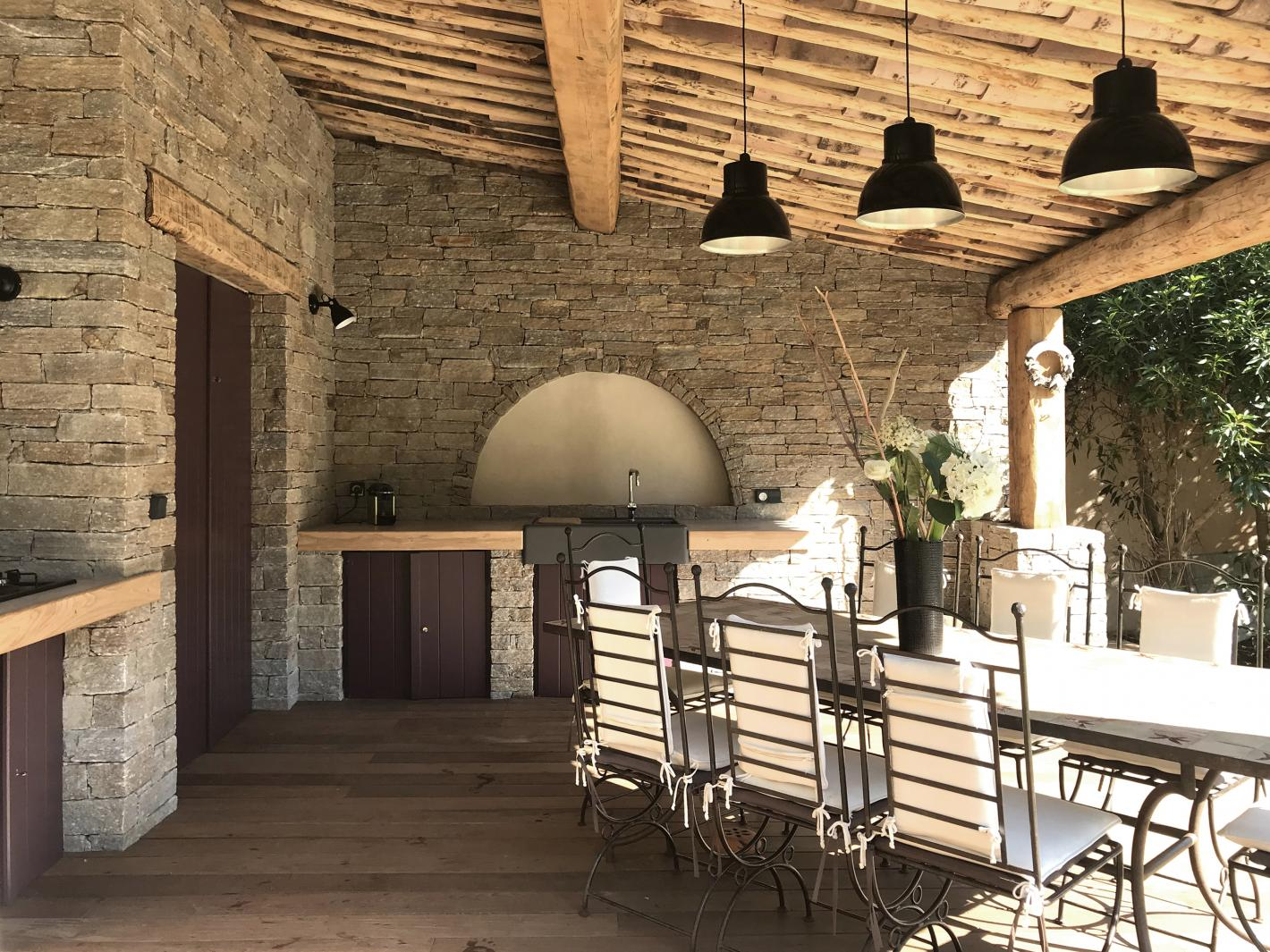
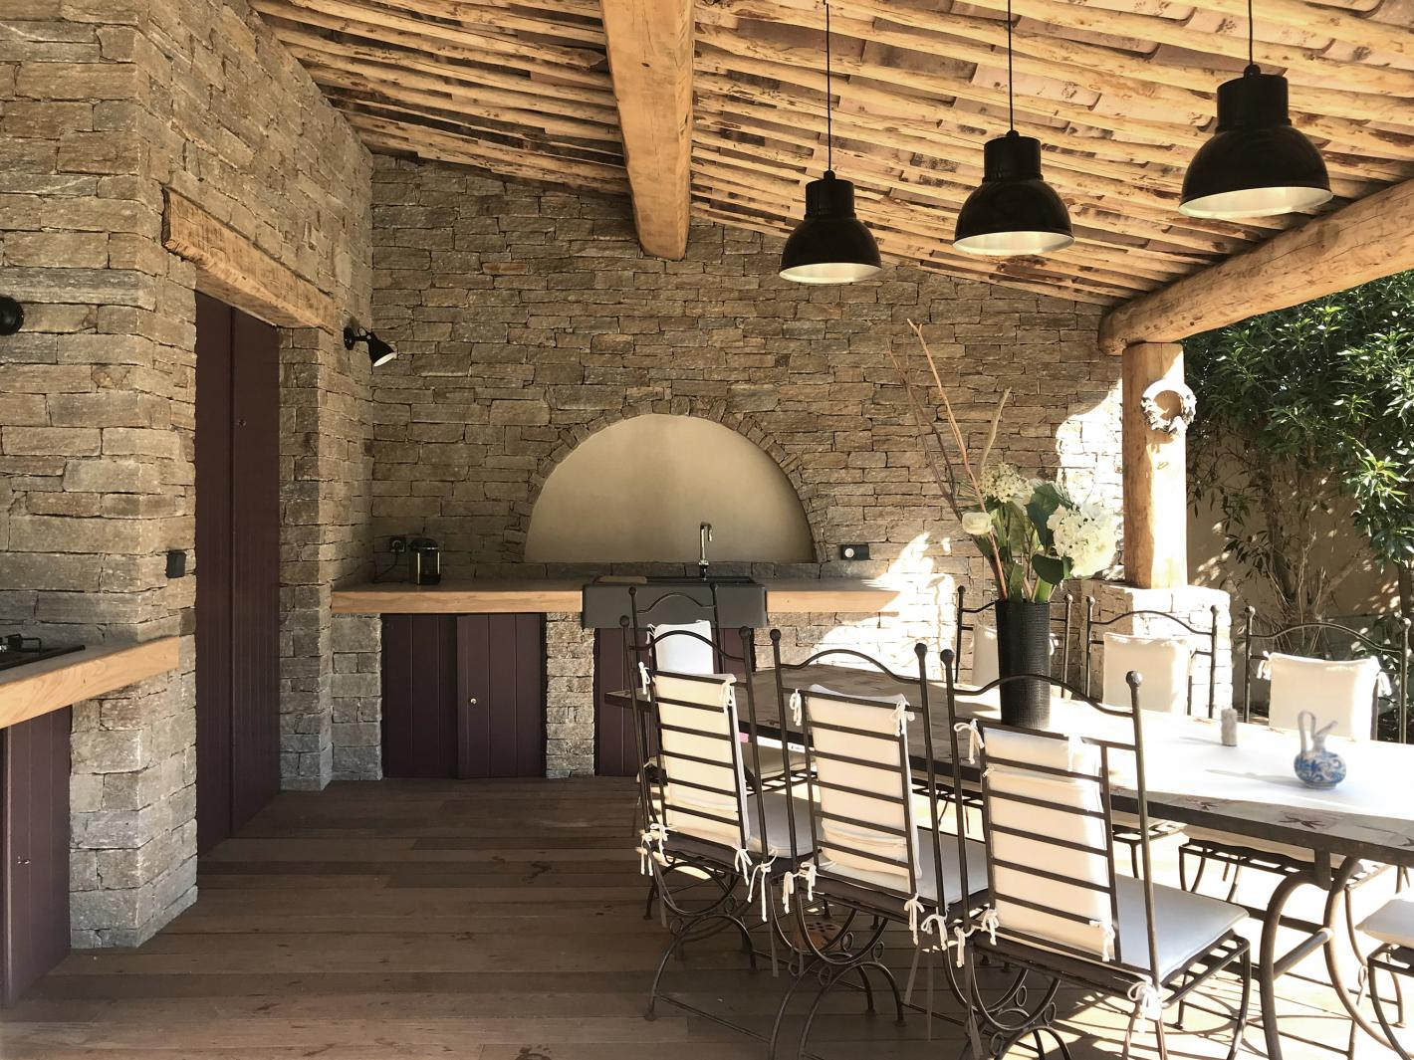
+ ceramic pitcher (1319, 747)
+ candle (1229, 723)
